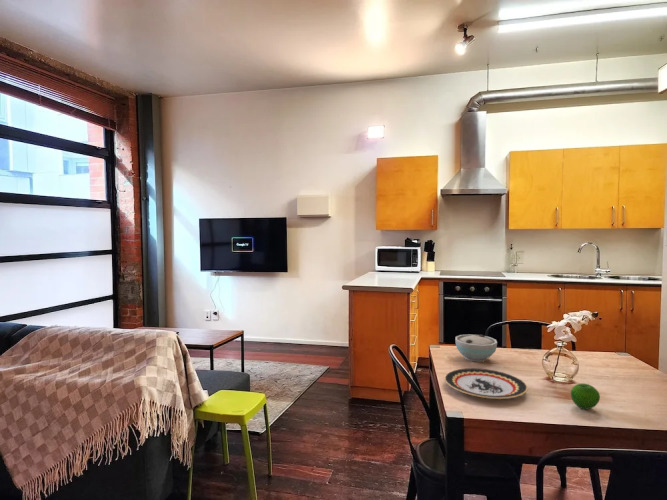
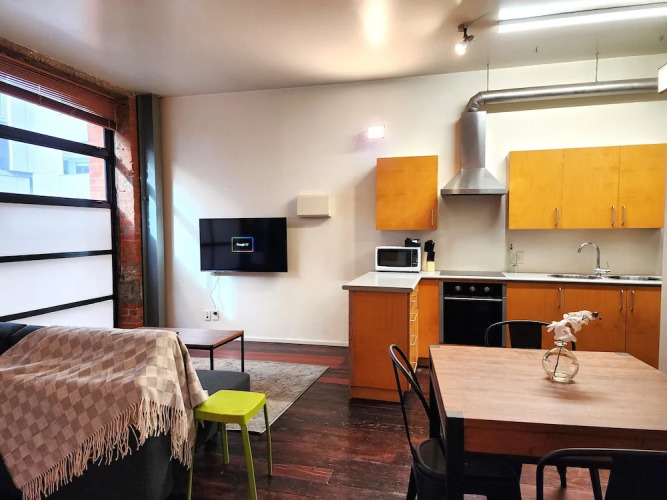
- bowl (475, 347)
- apple (584, 396)
- plate (484, 384)
